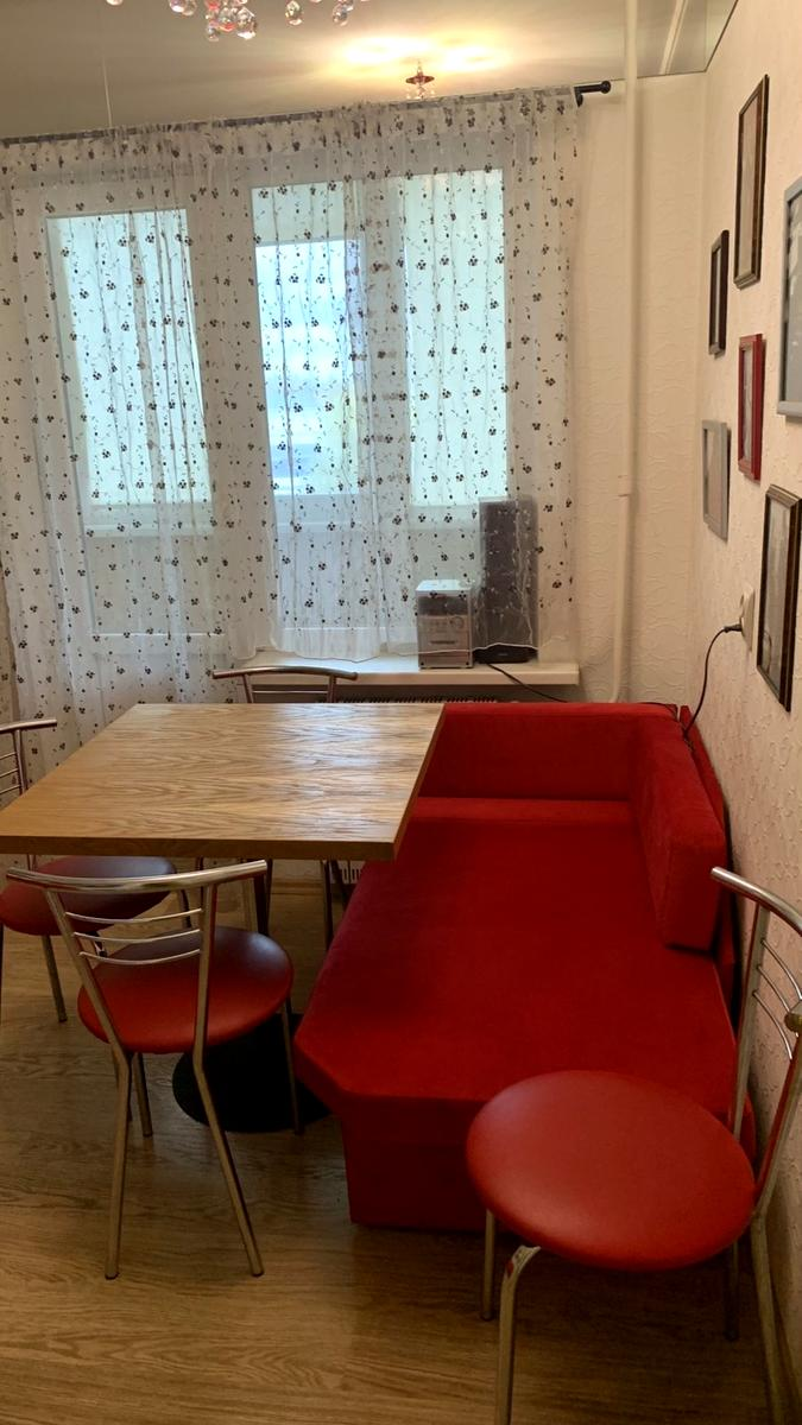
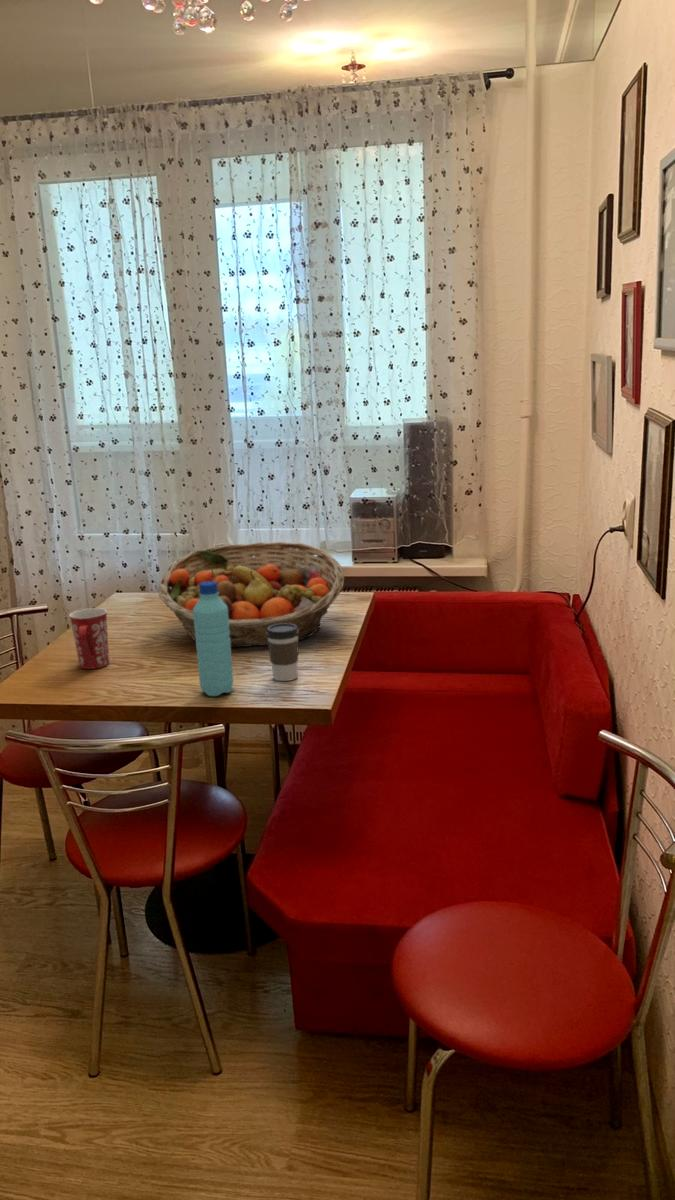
+ mug (89, 641)
+ water bottle (212, 638)
+ coffee cup (283, 652)
+ fruit basket (252, 593)
